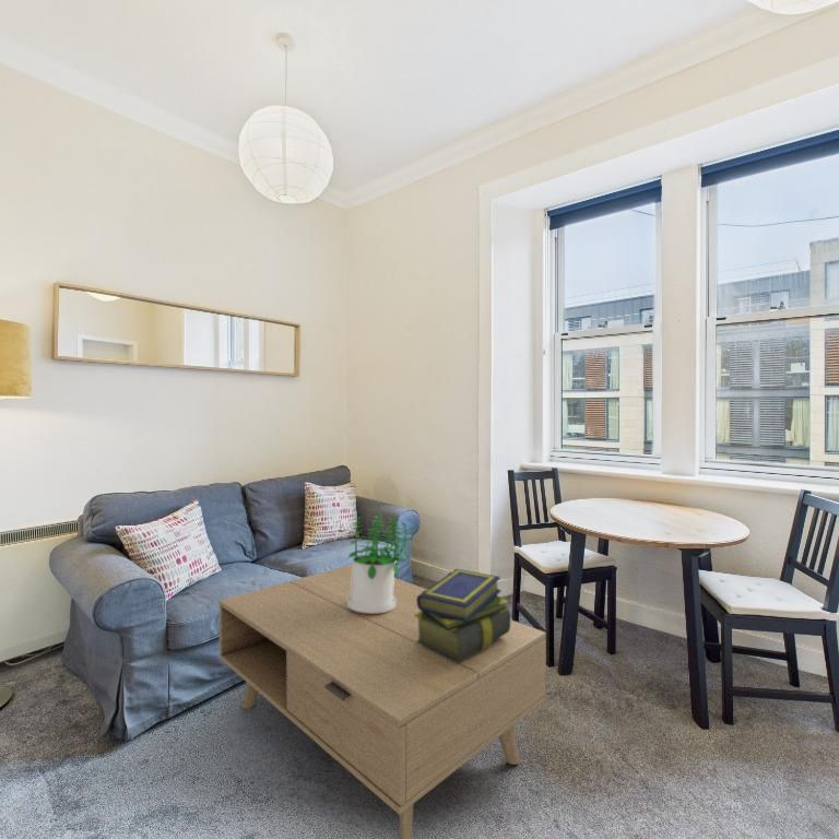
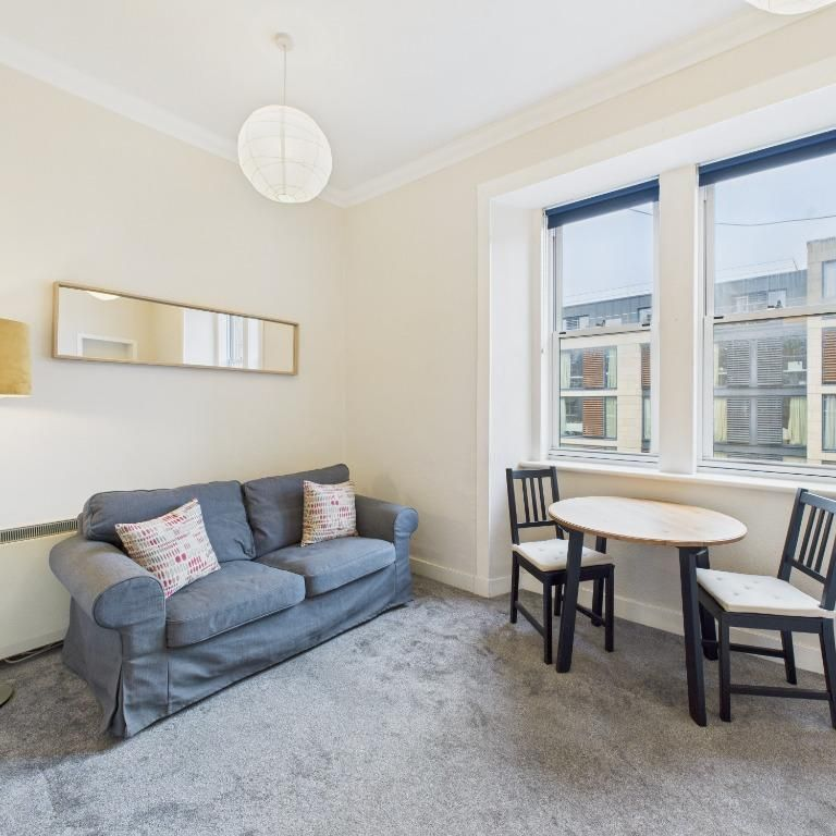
- stack of books (462, 611)
- coffee table (367, 674)
- potted plant (377, 562)
